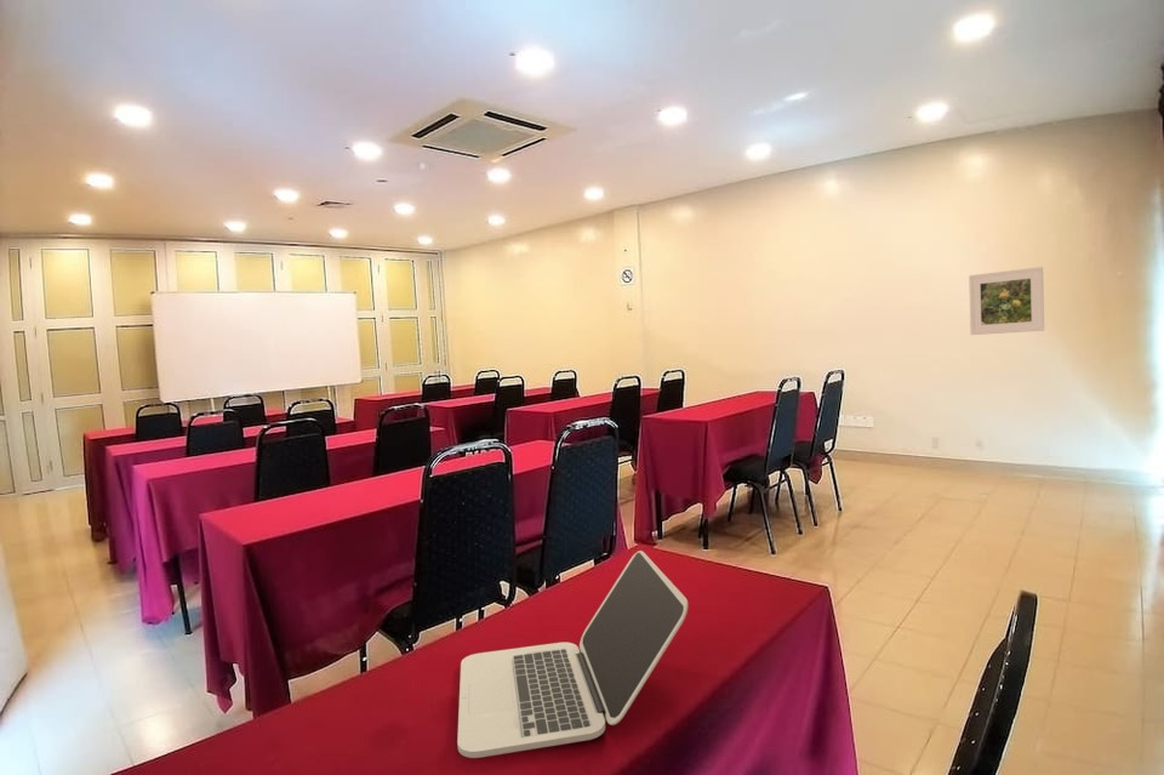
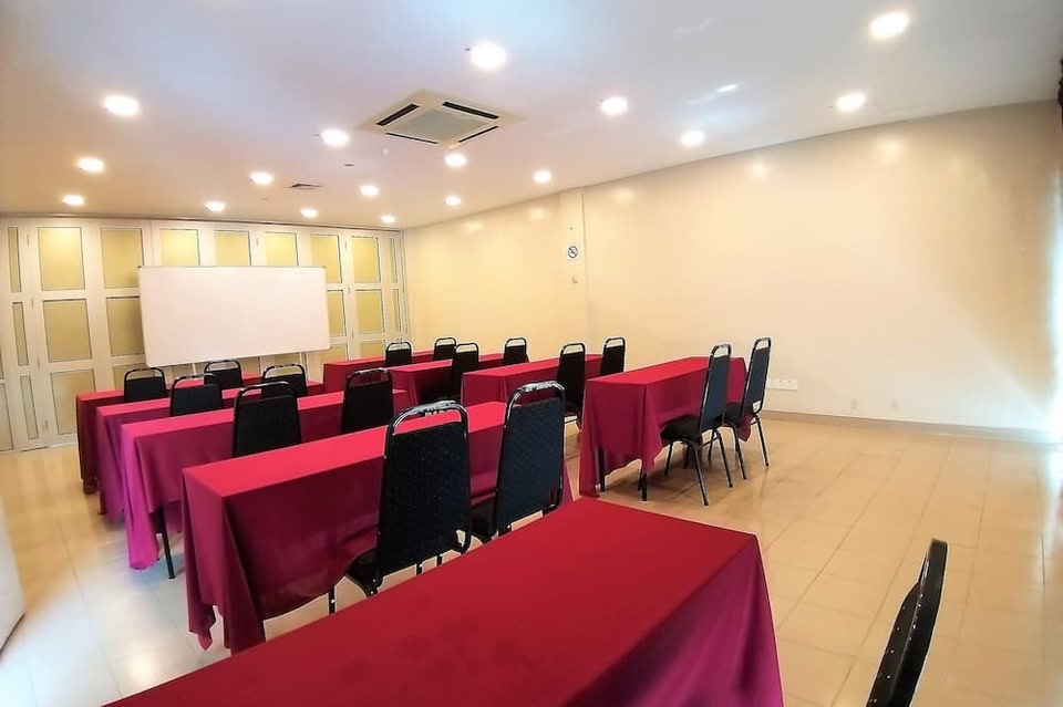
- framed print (1005, 302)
- laptop (563, 643)
